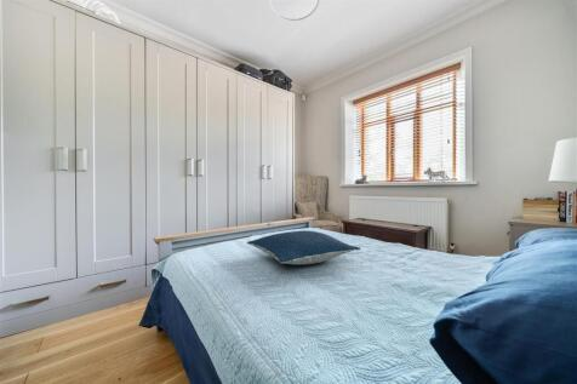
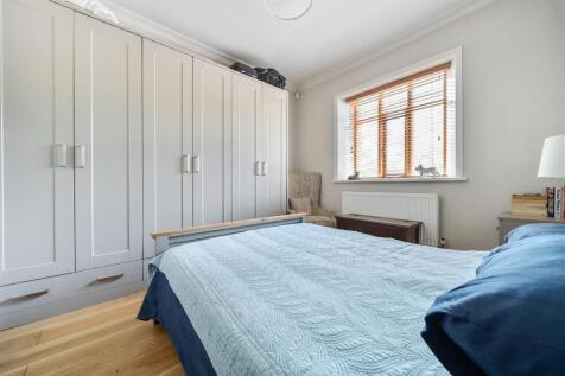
- pillow (299, 245)
